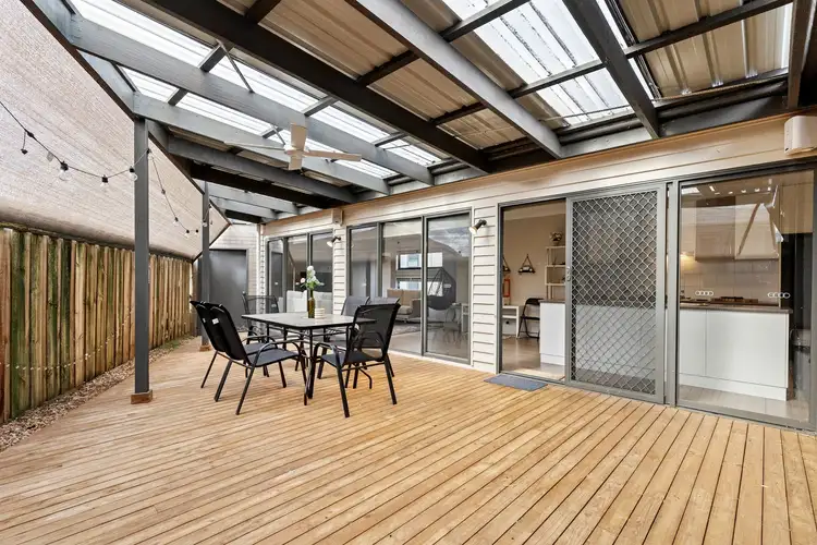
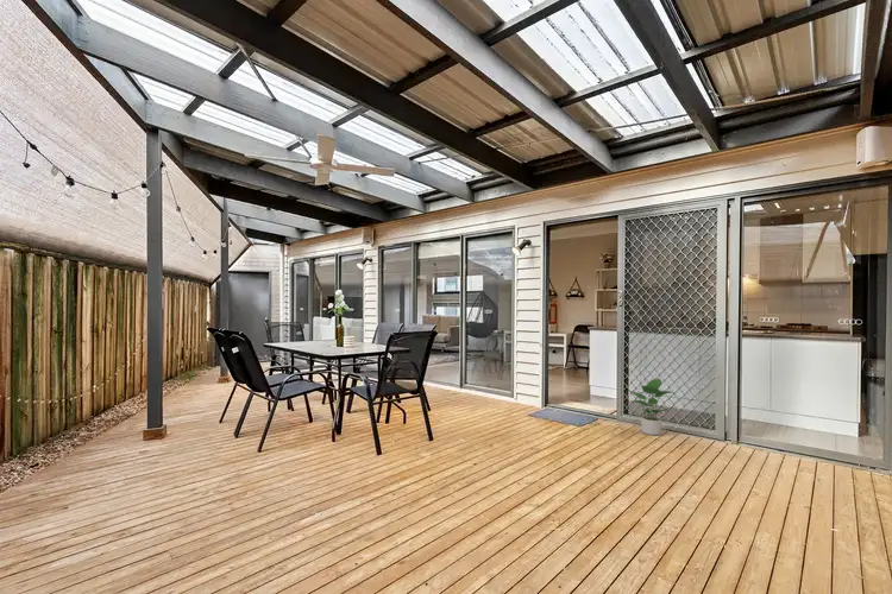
+ potted plant (647, 405)
